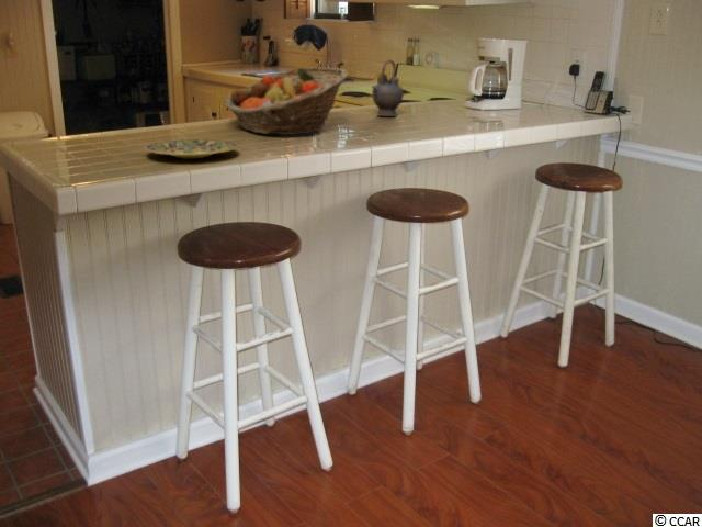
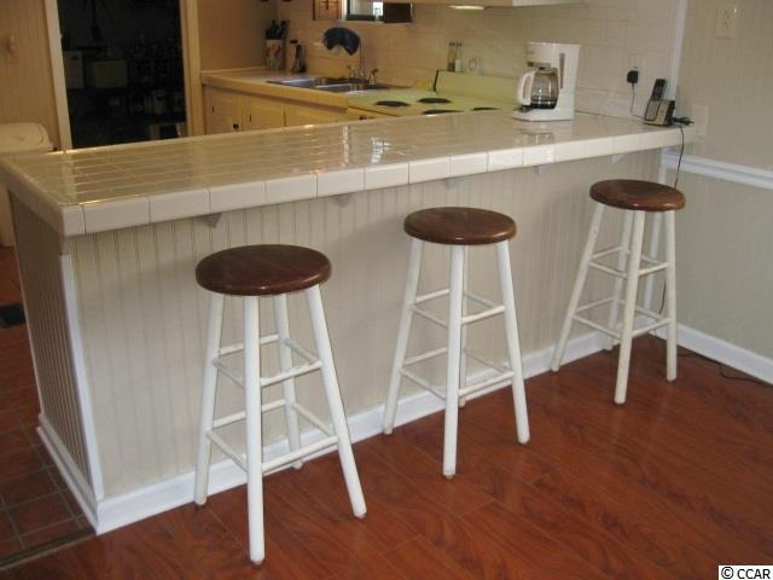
- fruit basket (285, 99)
- plate (192, 150)
- teapot (385, 88)
